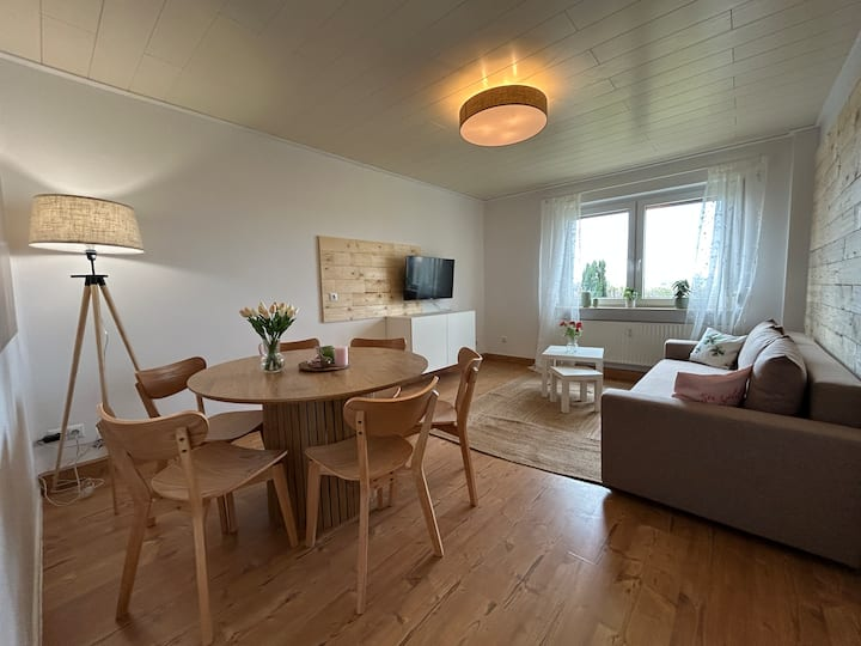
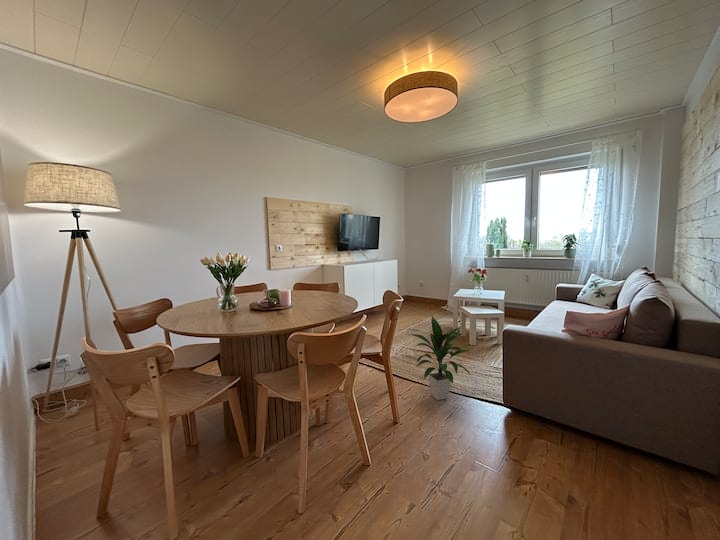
+ indoor plant (442, 358)
